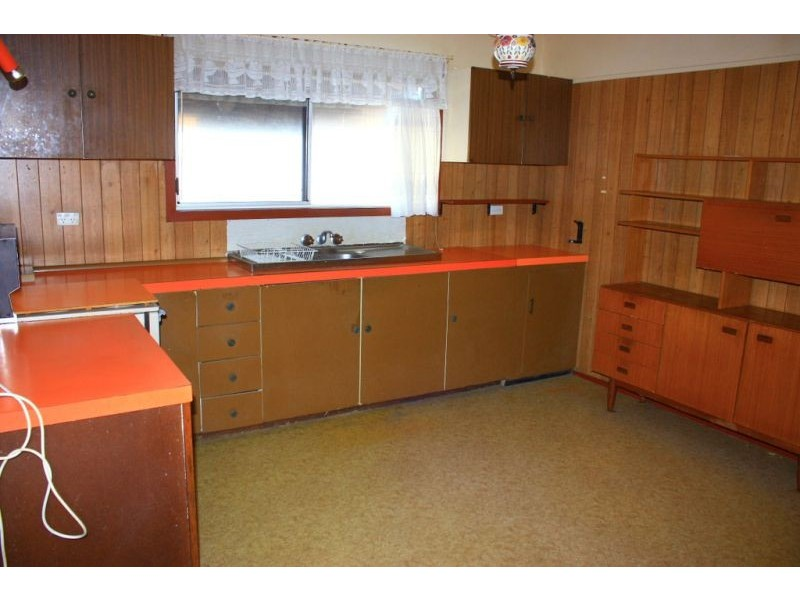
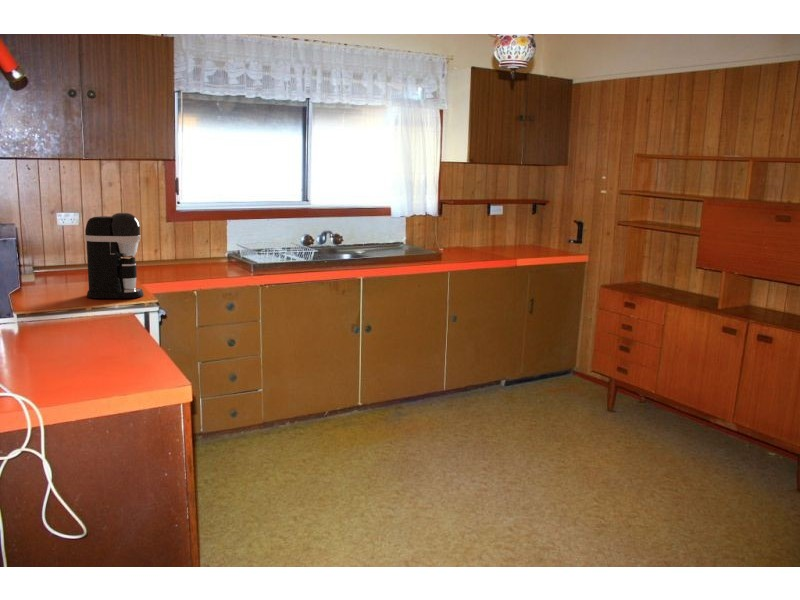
+ coffee maker (113, 254)
